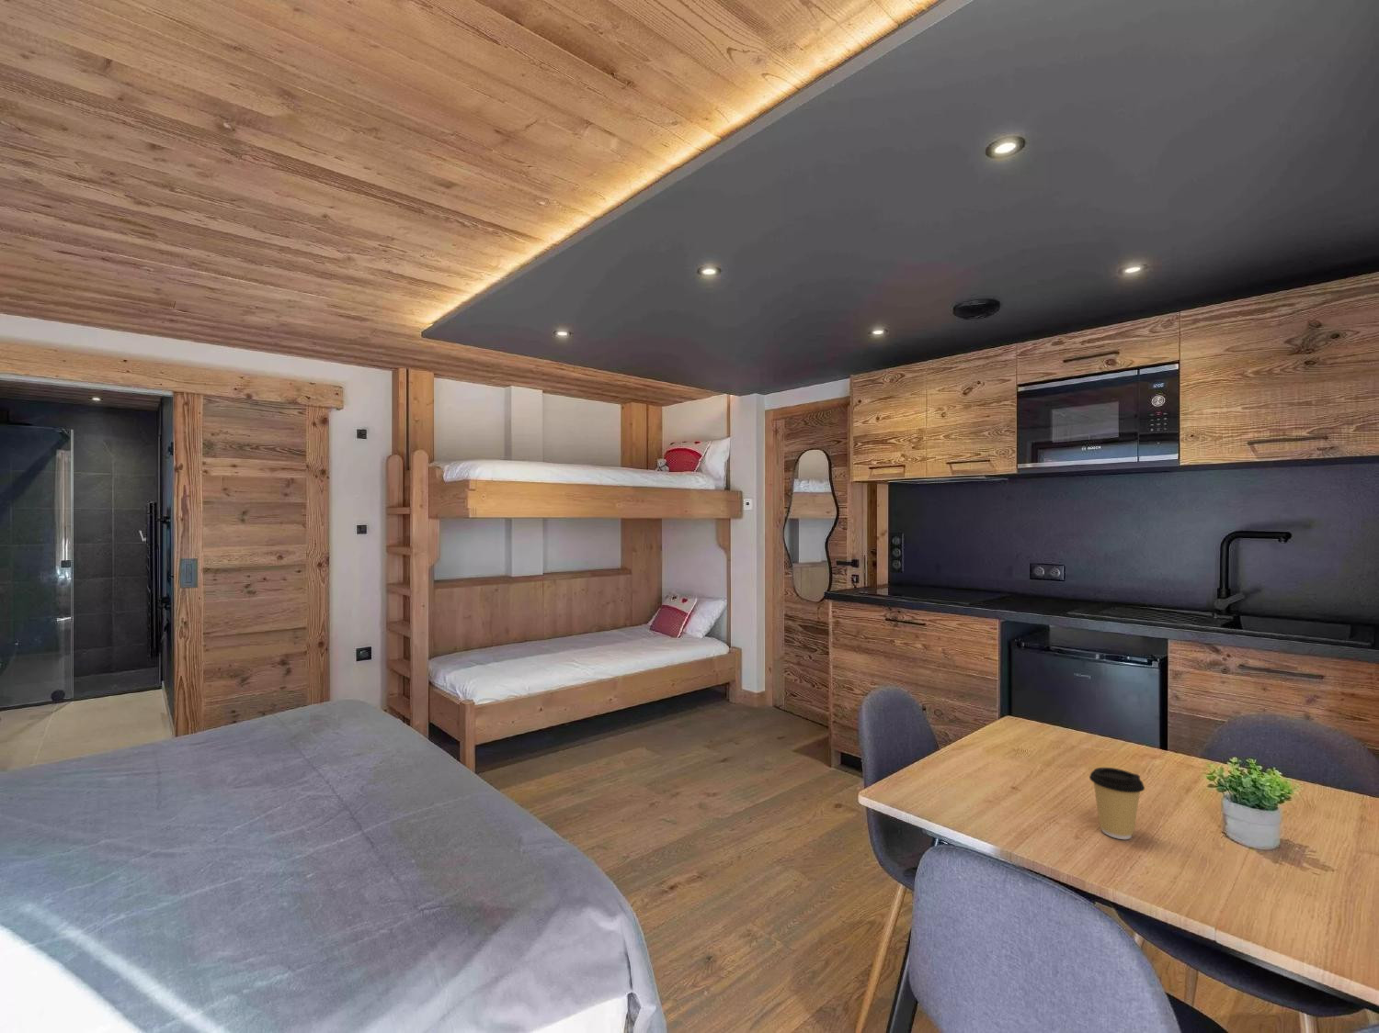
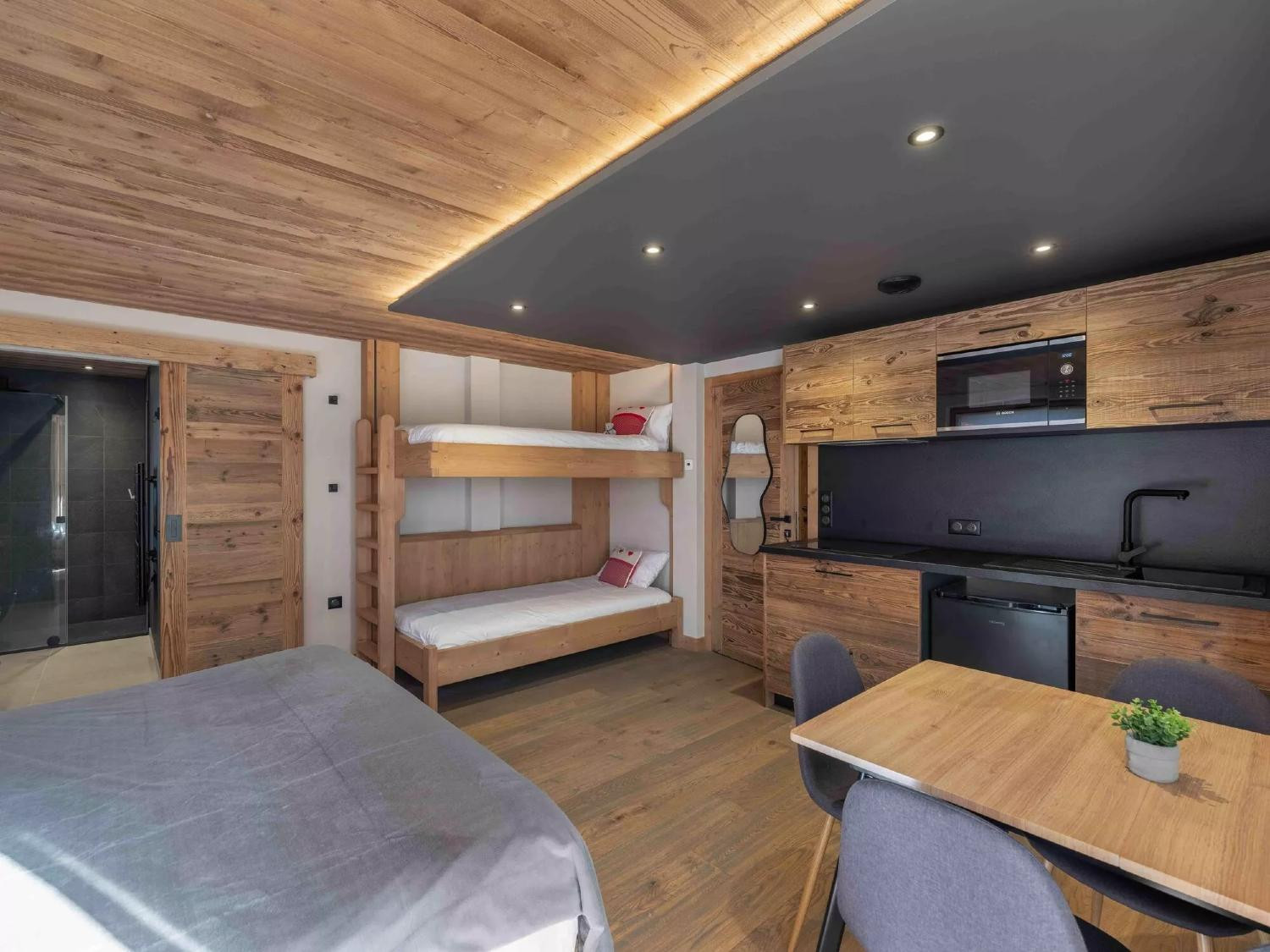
- coffee cup (1116, 803)
